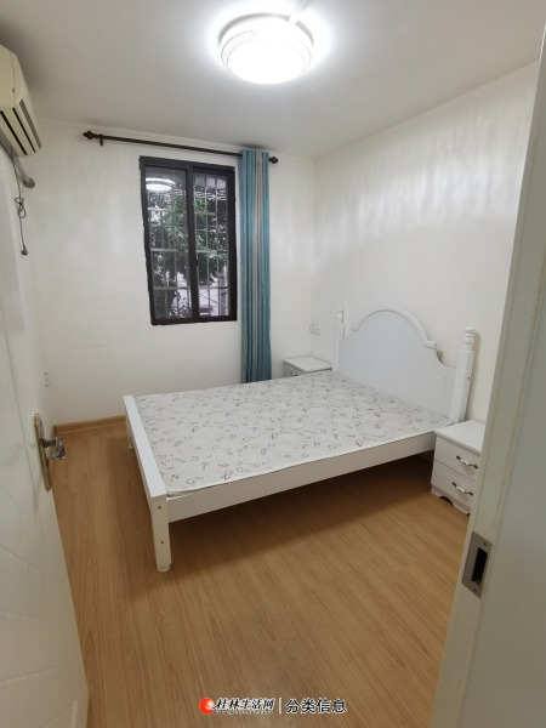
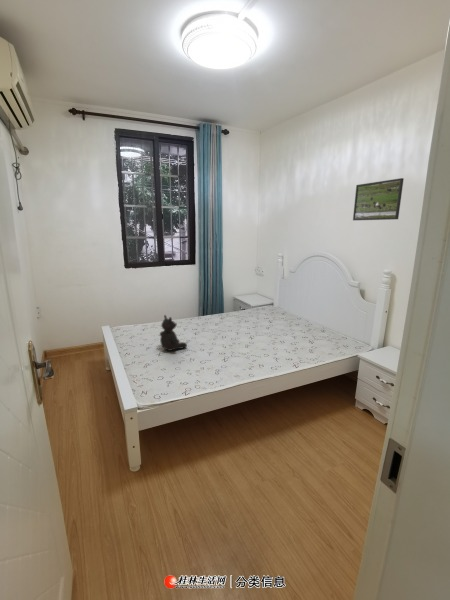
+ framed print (376, 201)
+ teddy bear (172, 331)
